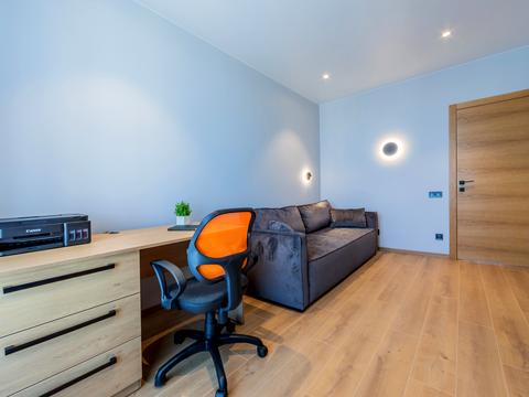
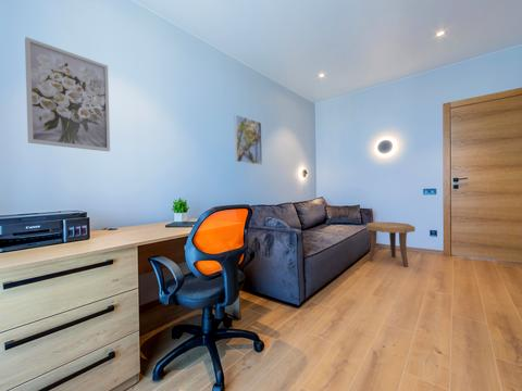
+ wall art (71, 100)
+ side table (390, 242)
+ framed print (248, 141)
